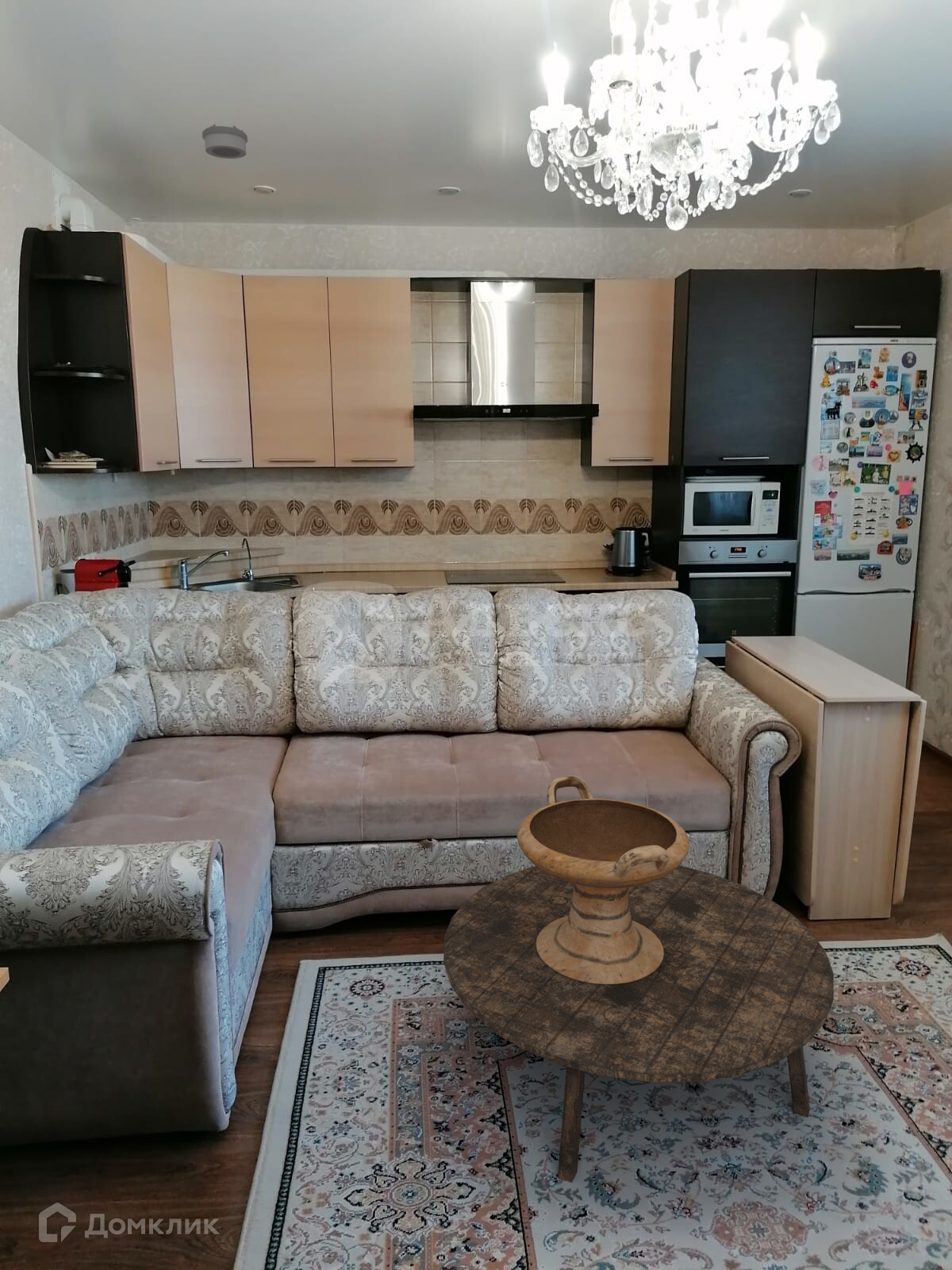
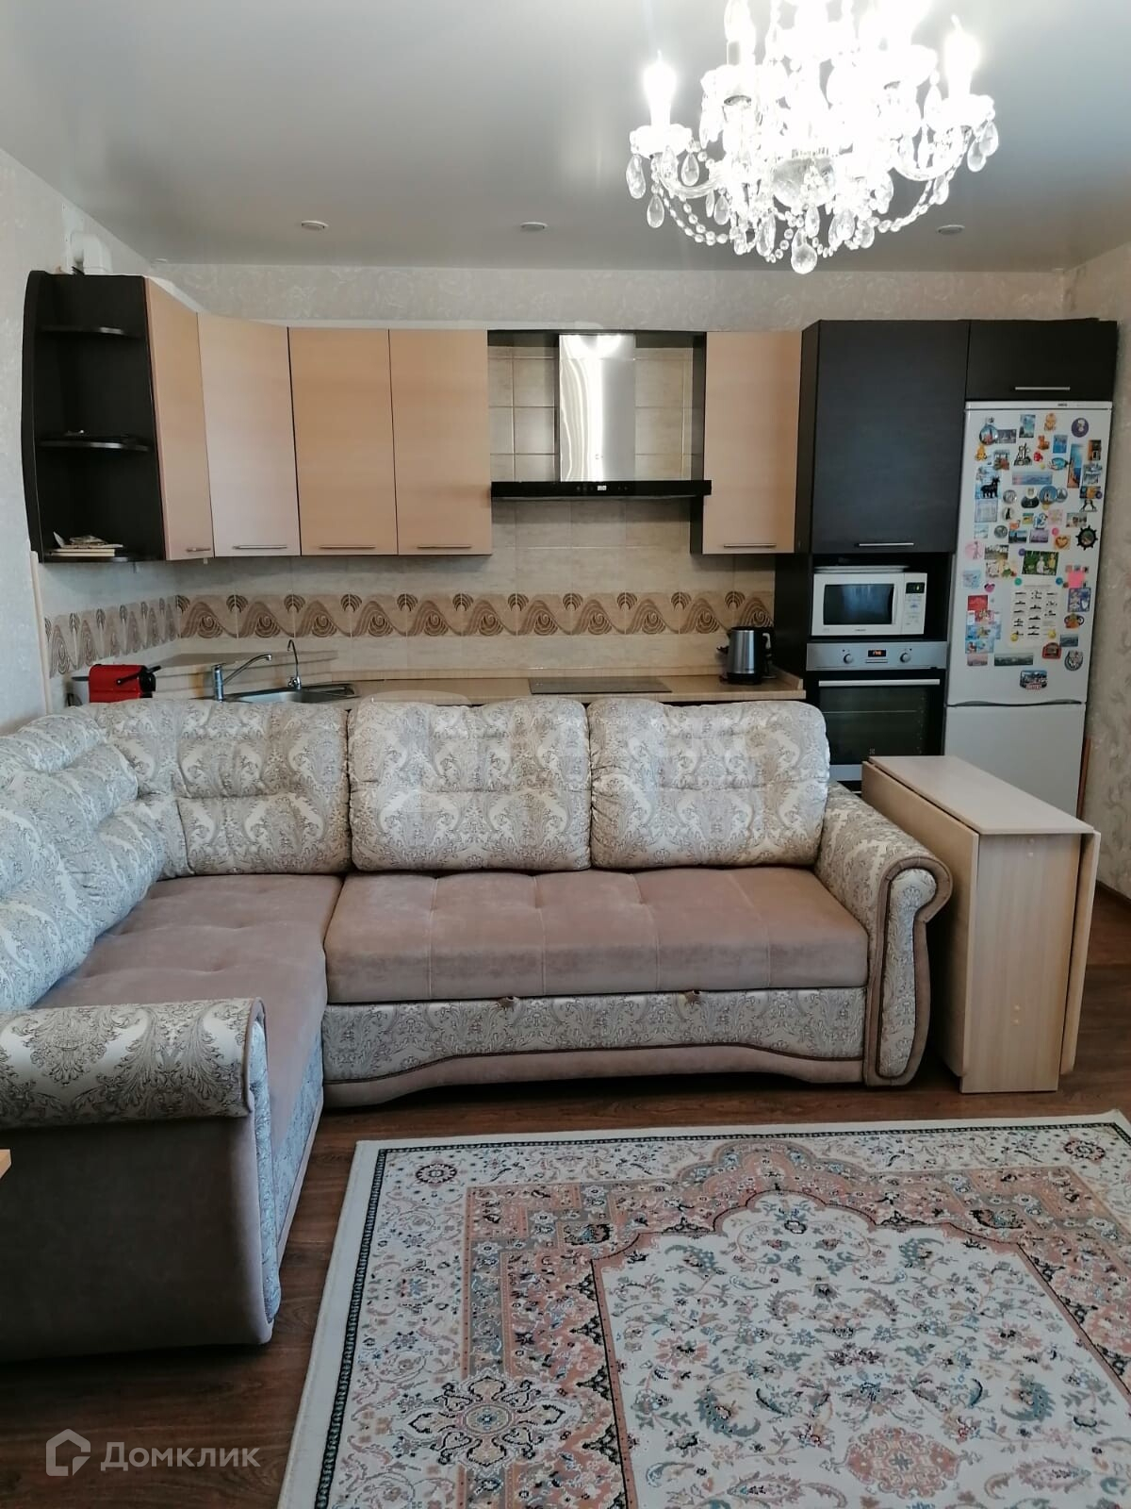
- coffee table (629, 999)
- smoke detector (225, 140)
- decorative bowl (601, 879)
